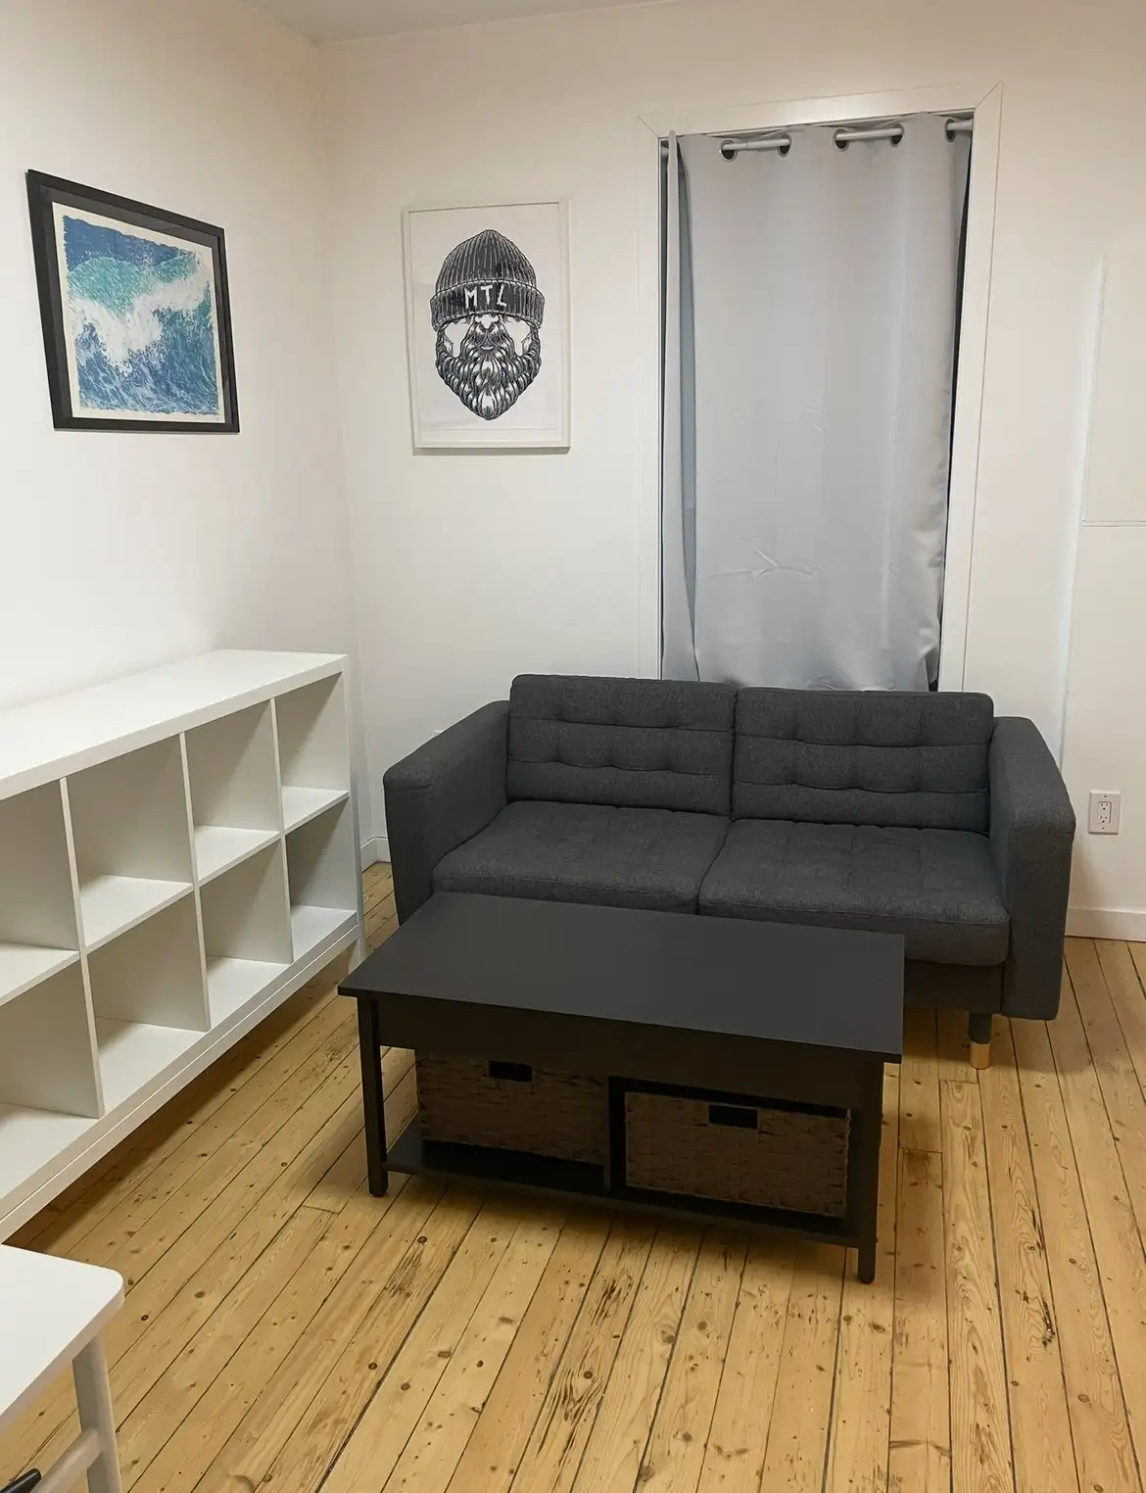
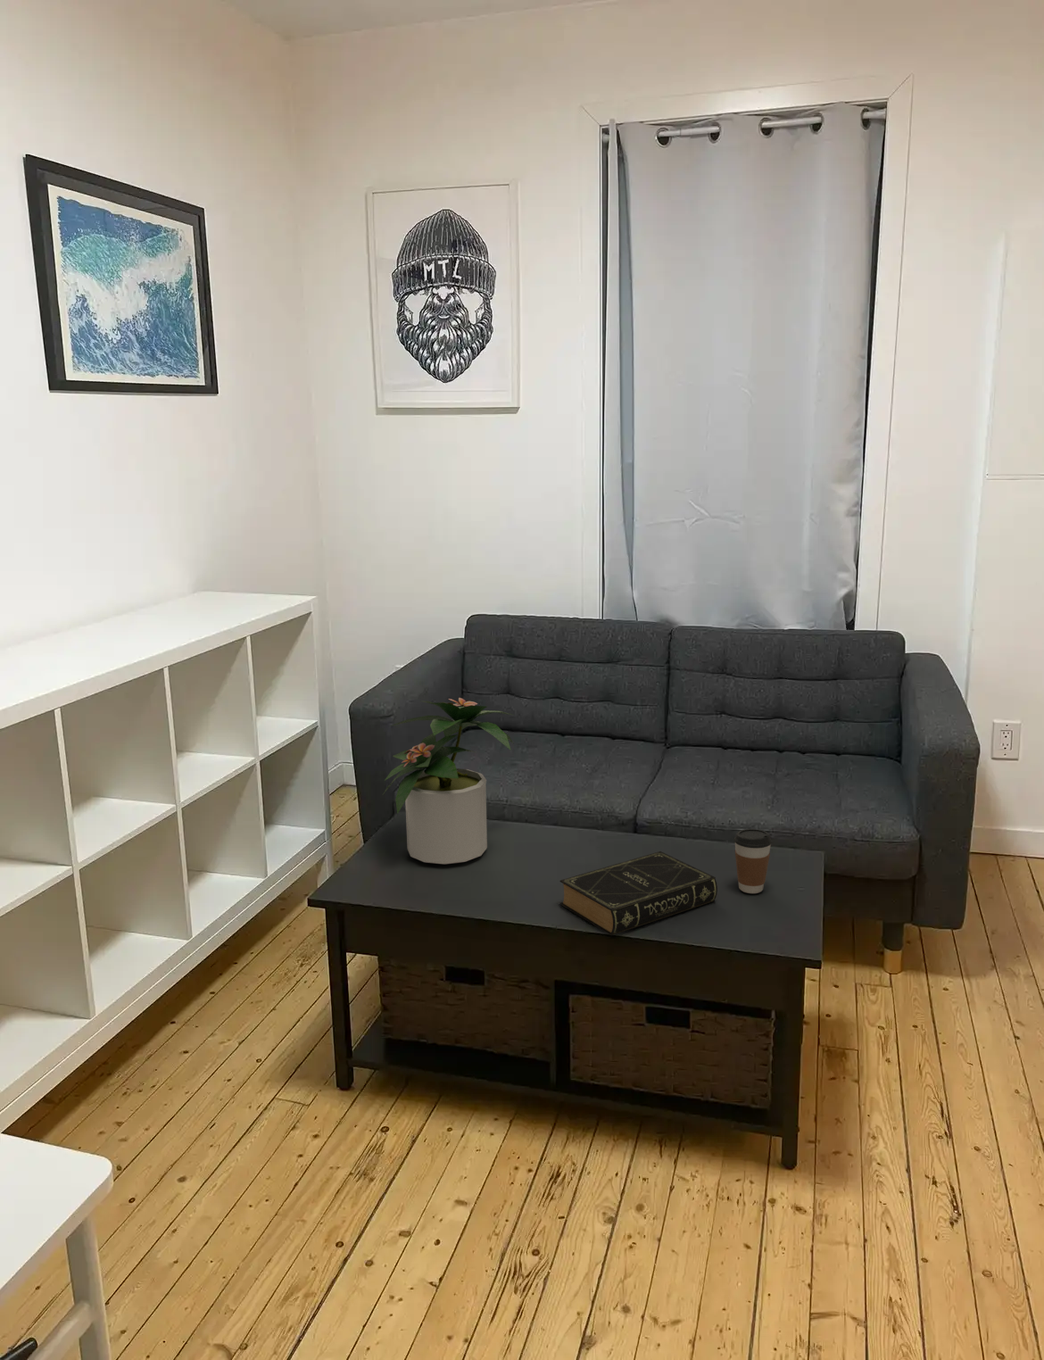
+ coffee cup (751, 861)
+ book (638, 891)
+ potted plant (452, 773)
